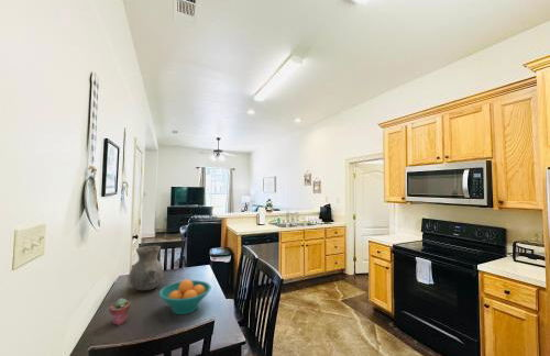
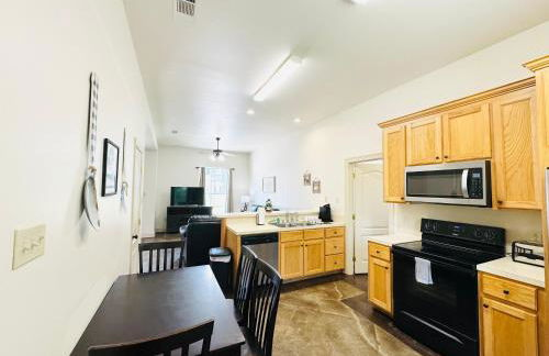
- fruit bowl (185, 294)
- potted succulent (119, 310)
- vase (146, 267)
